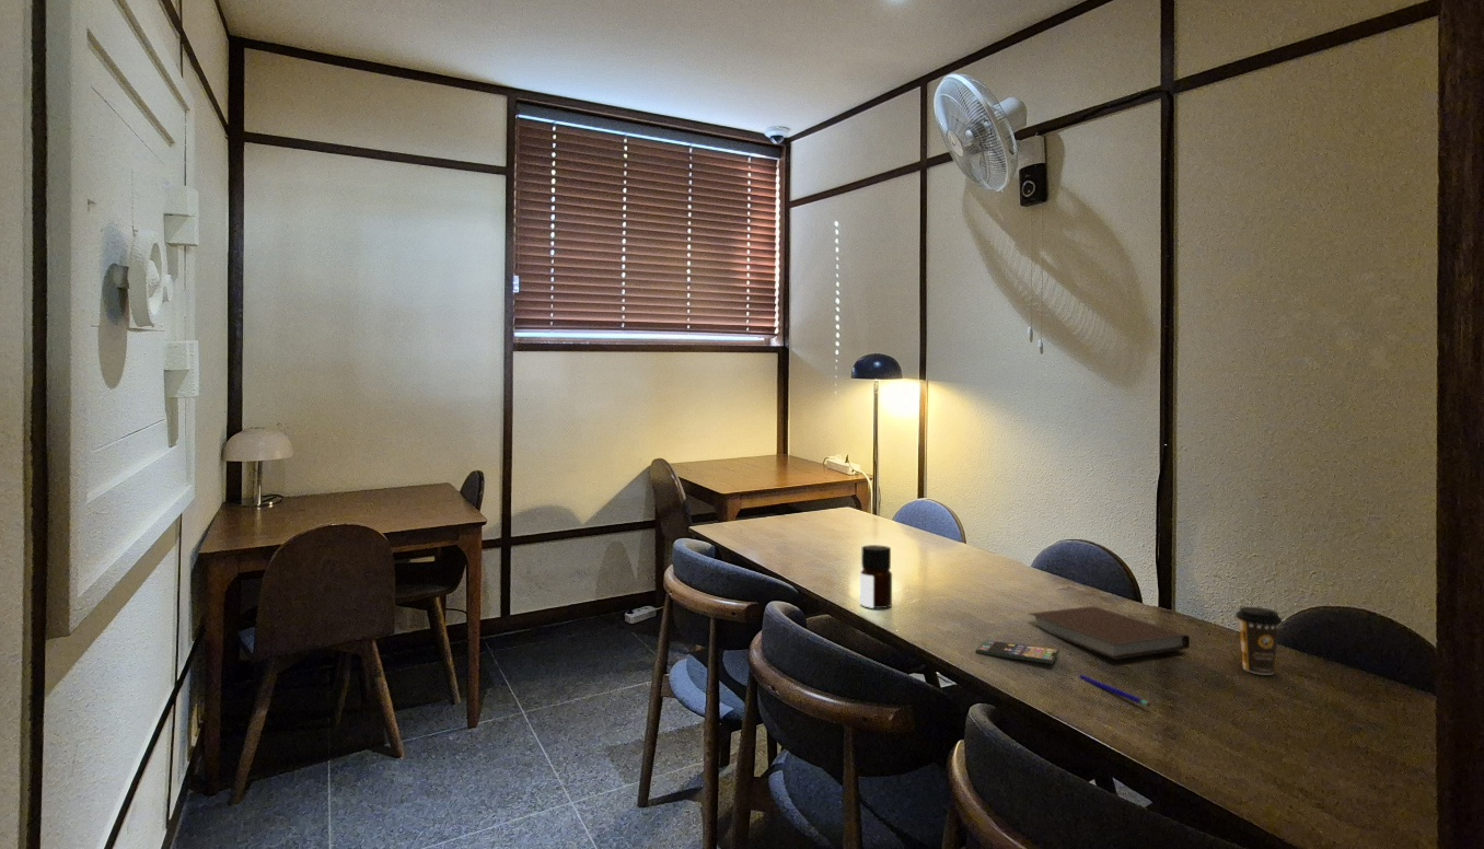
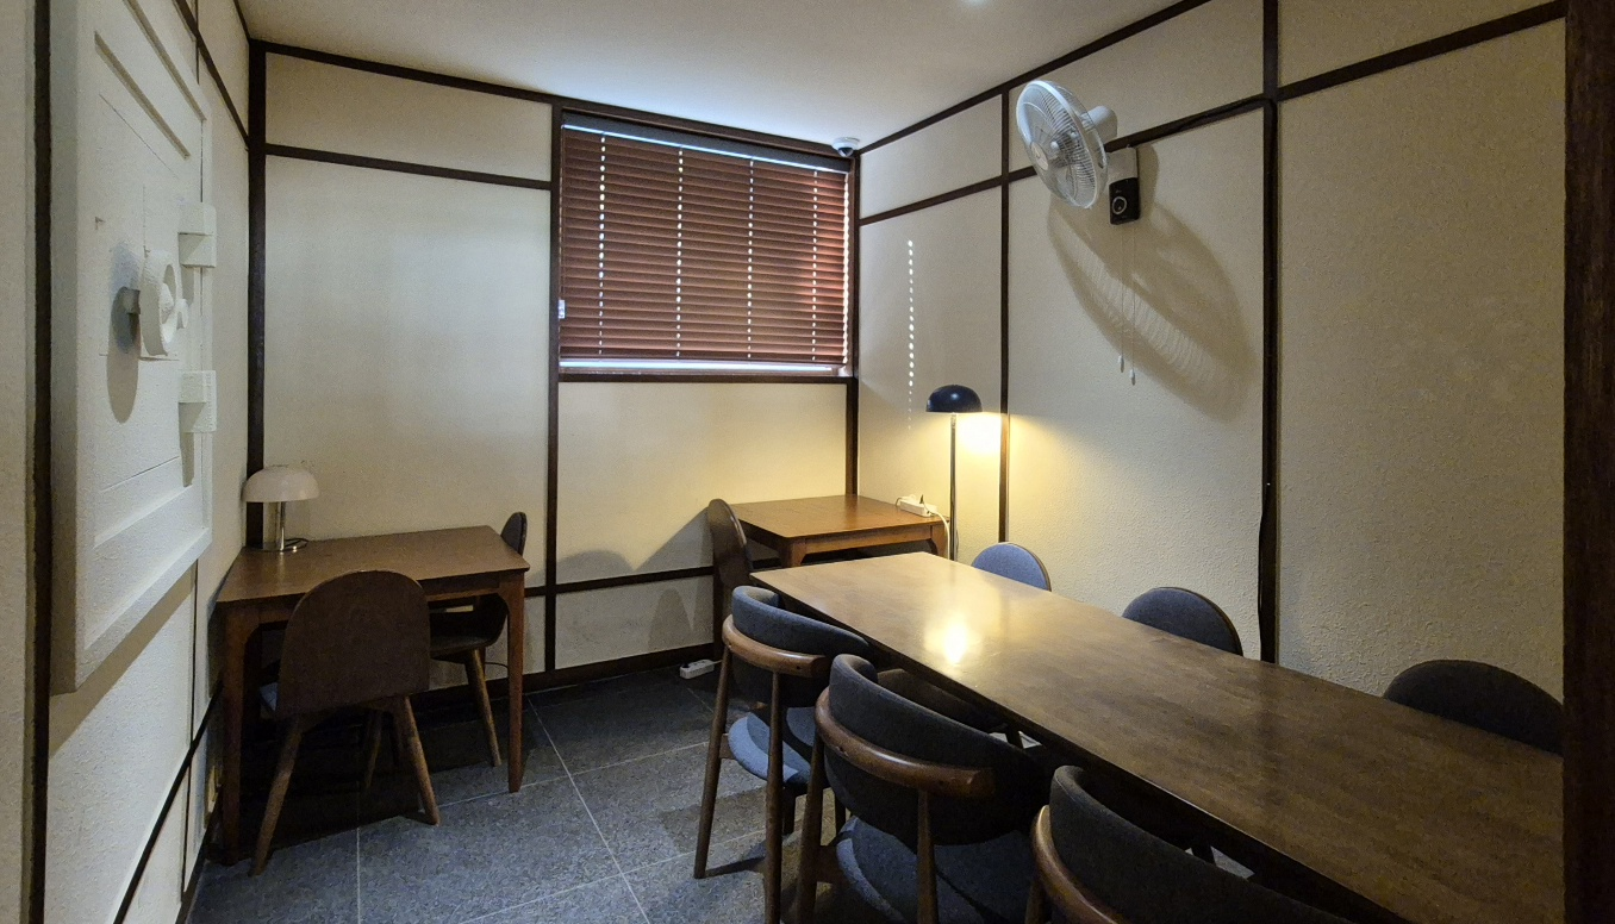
- bottle (876, 575)
- coffee cup (1257, 640)
- pen (1113, 690)
- notebook (1104, 630)
- smartphone (1017, 651)
